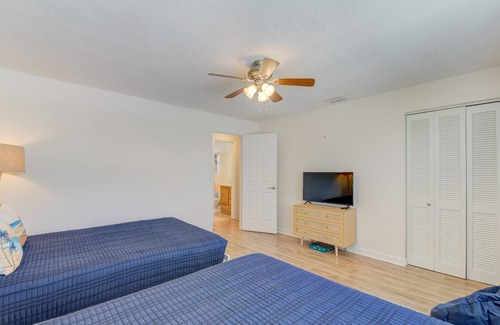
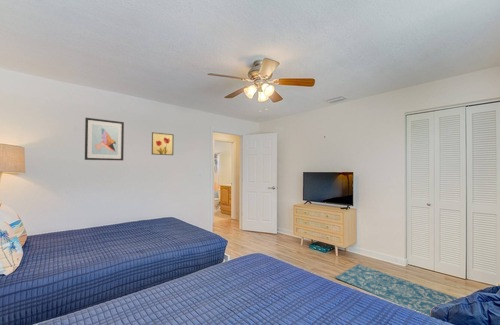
+ wall art (105, 140)
+ wall art (162, 144)
+ rug (401, 290)
